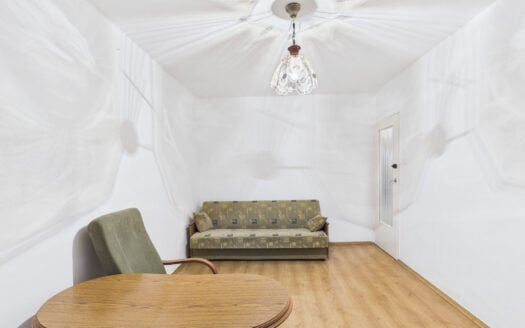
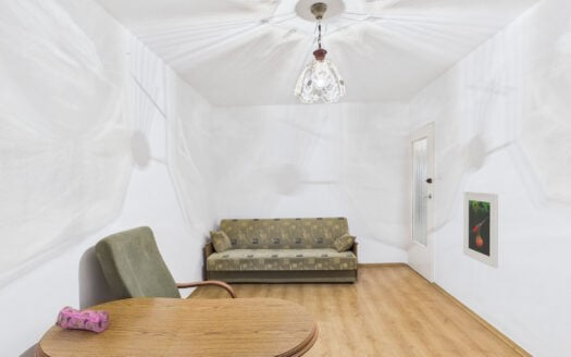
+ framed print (479, 226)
+ pencil case (83, 319)
